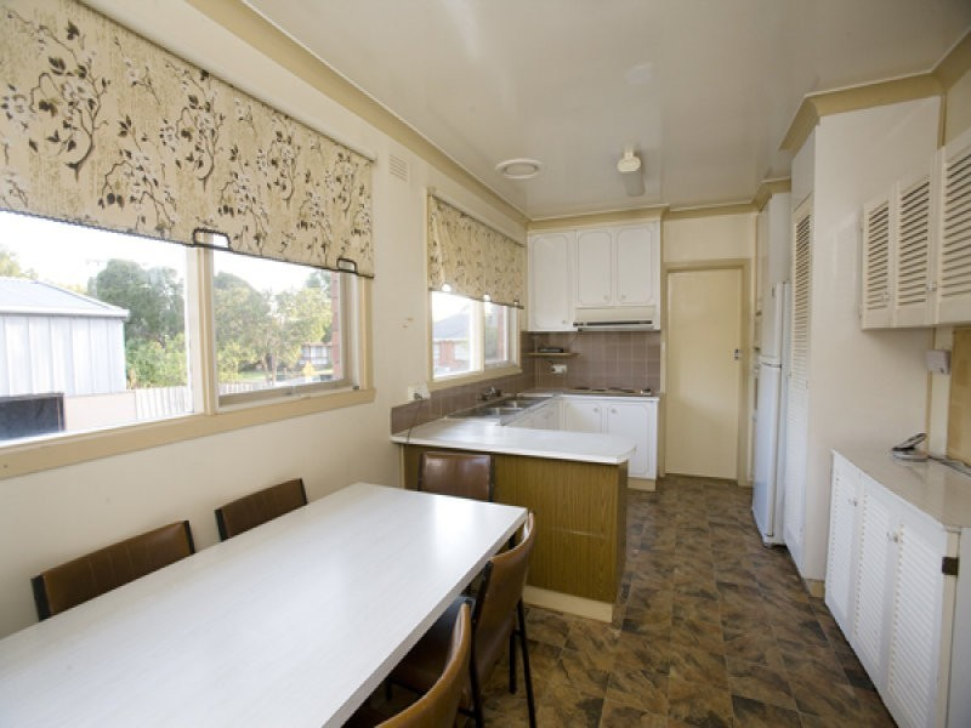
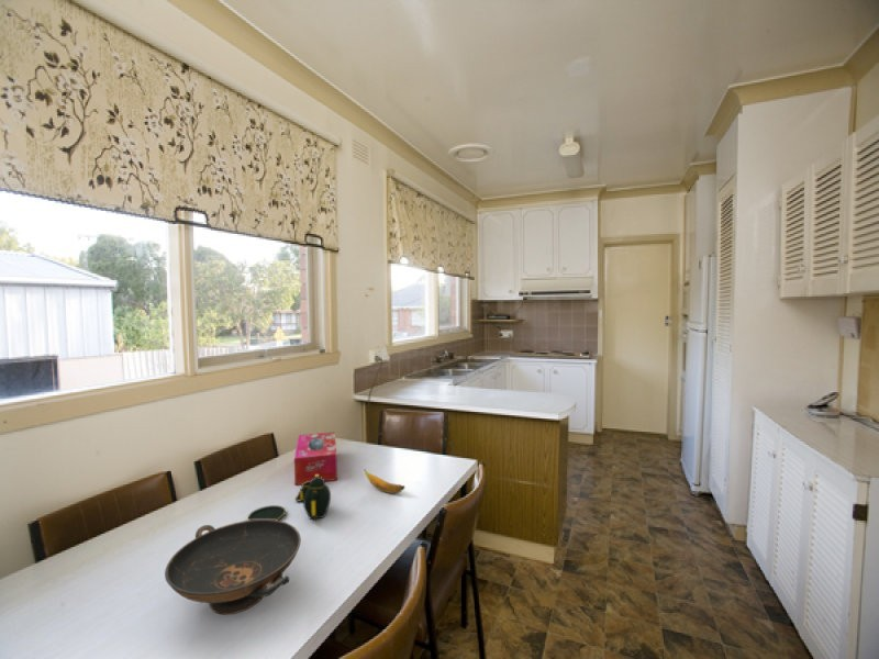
+ tissue box (316, 456)
+ teapot (299, 491)
+ decorative bowl (237, 572)
+ banana (383, 481)
